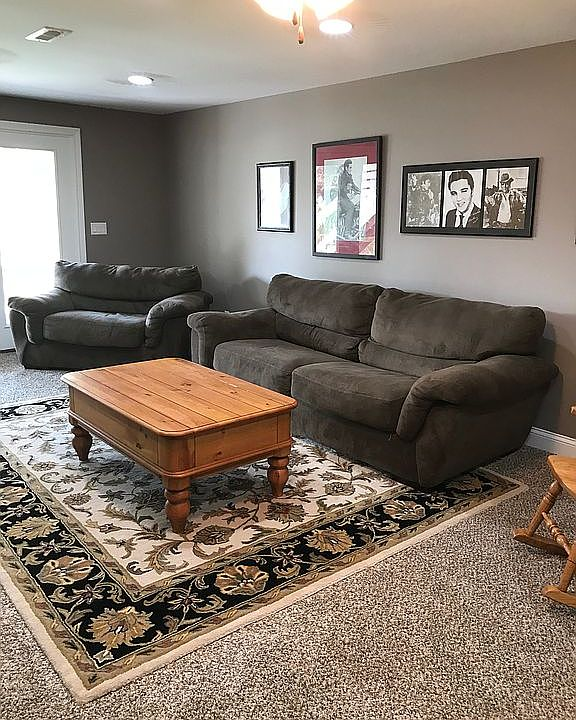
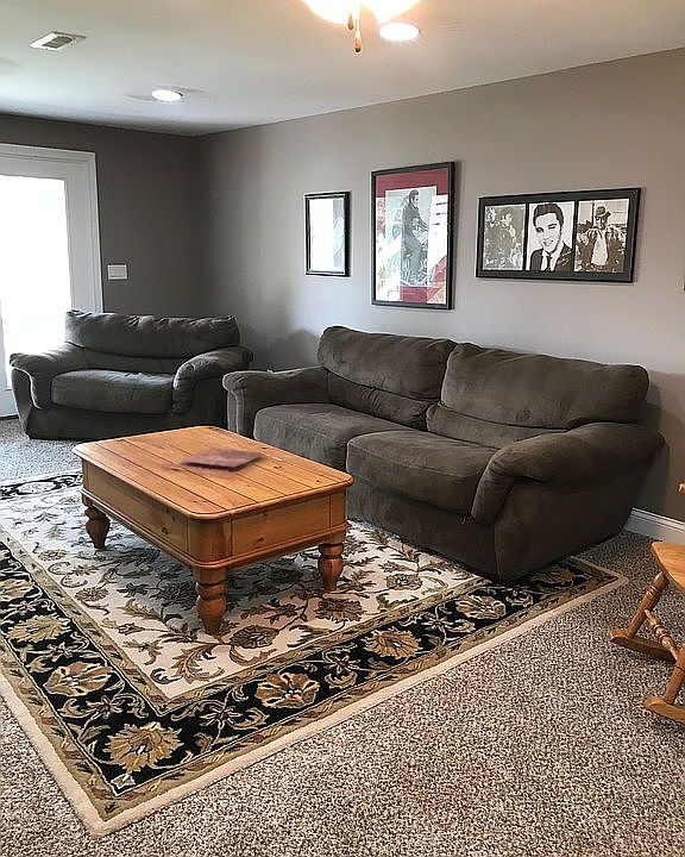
+ cover (218, 461)
